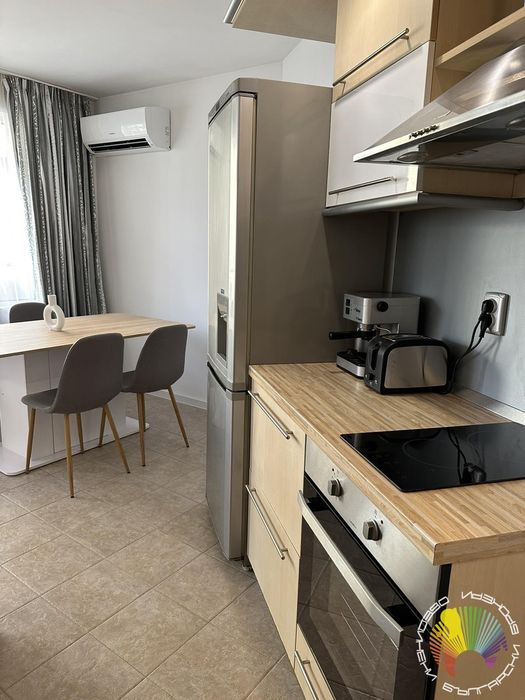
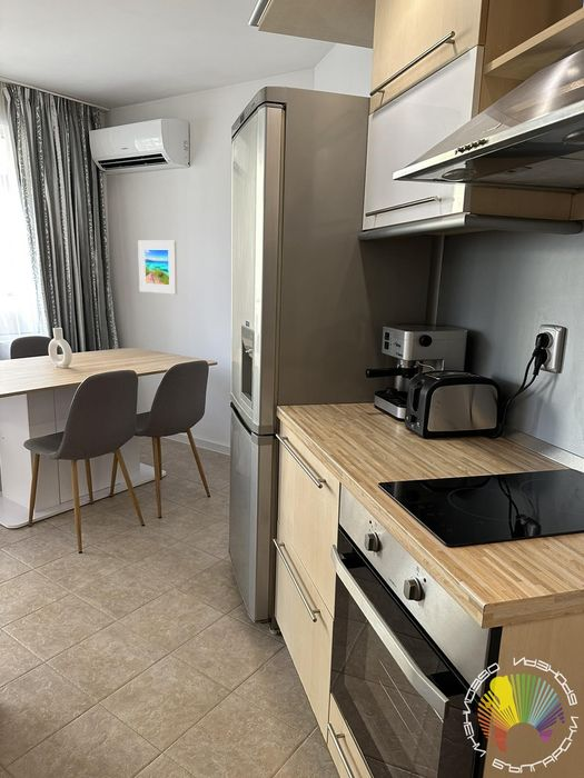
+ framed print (157, 267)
